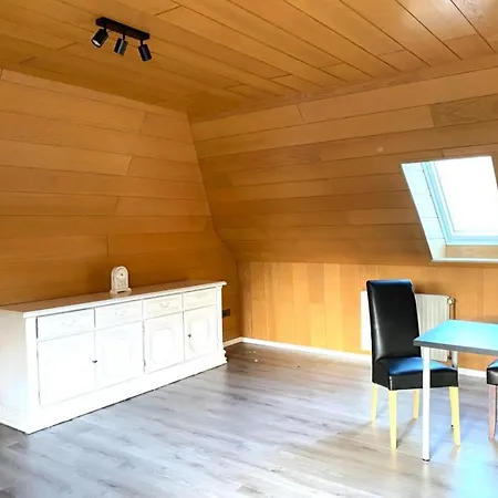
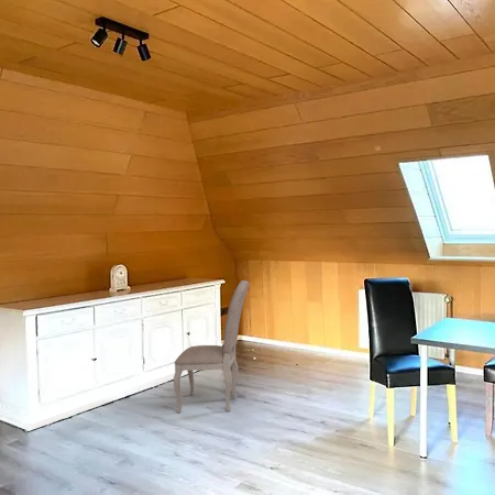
+ dining chair (208, 345)
